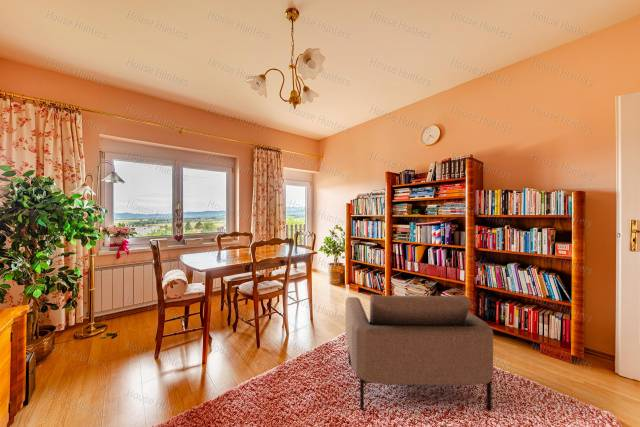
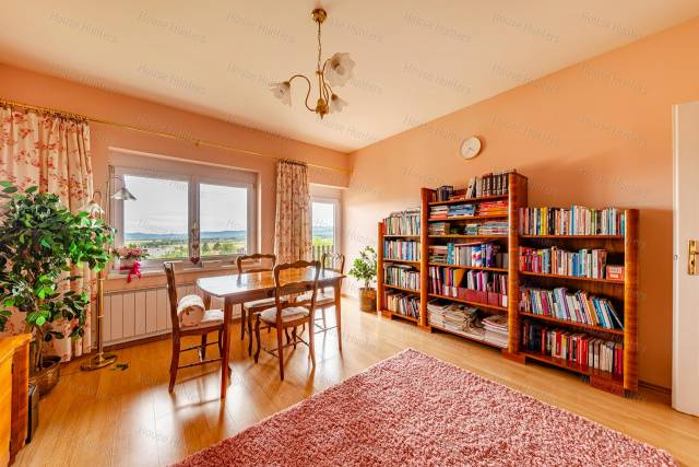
- armchair (410, 335)
